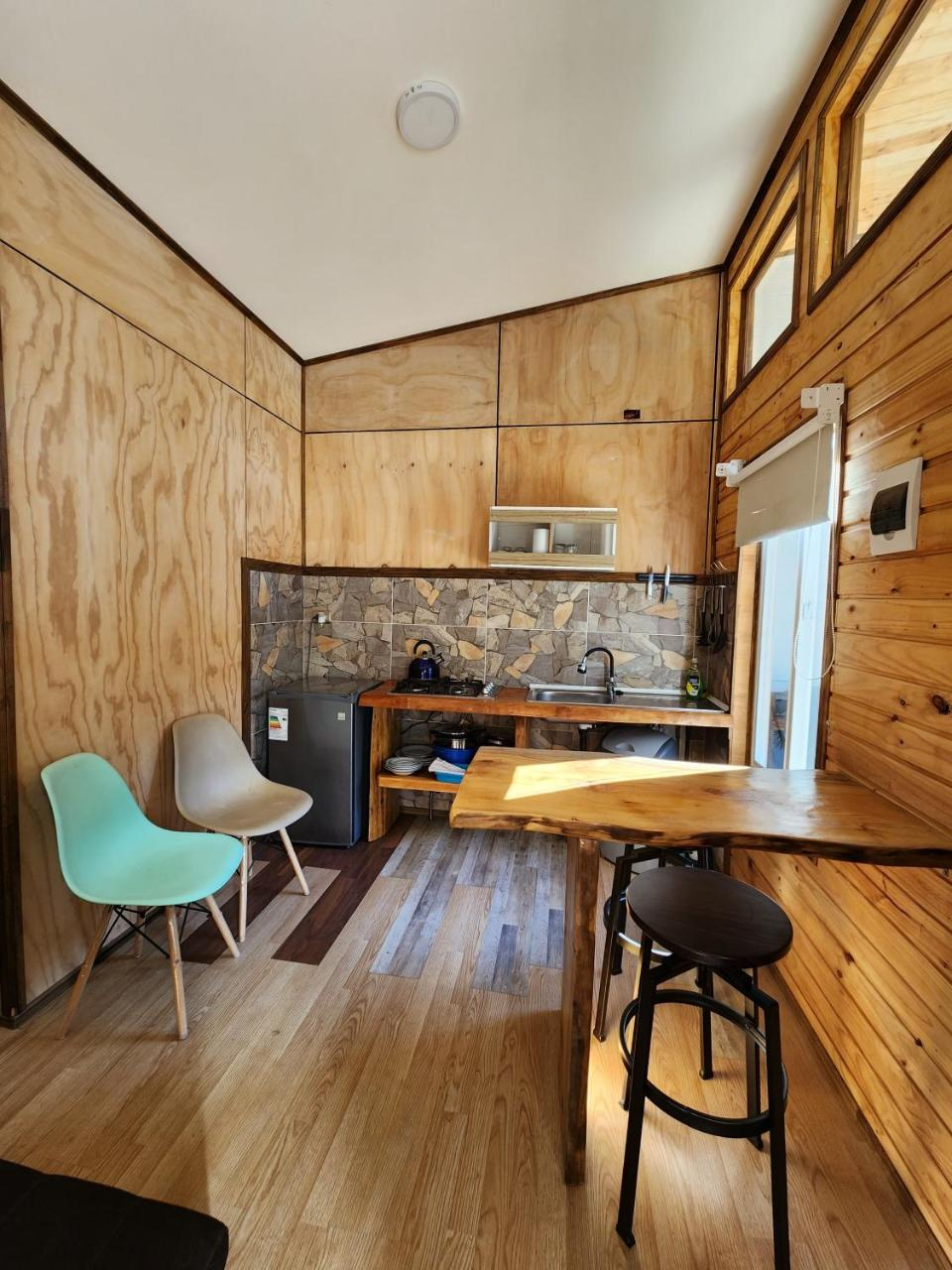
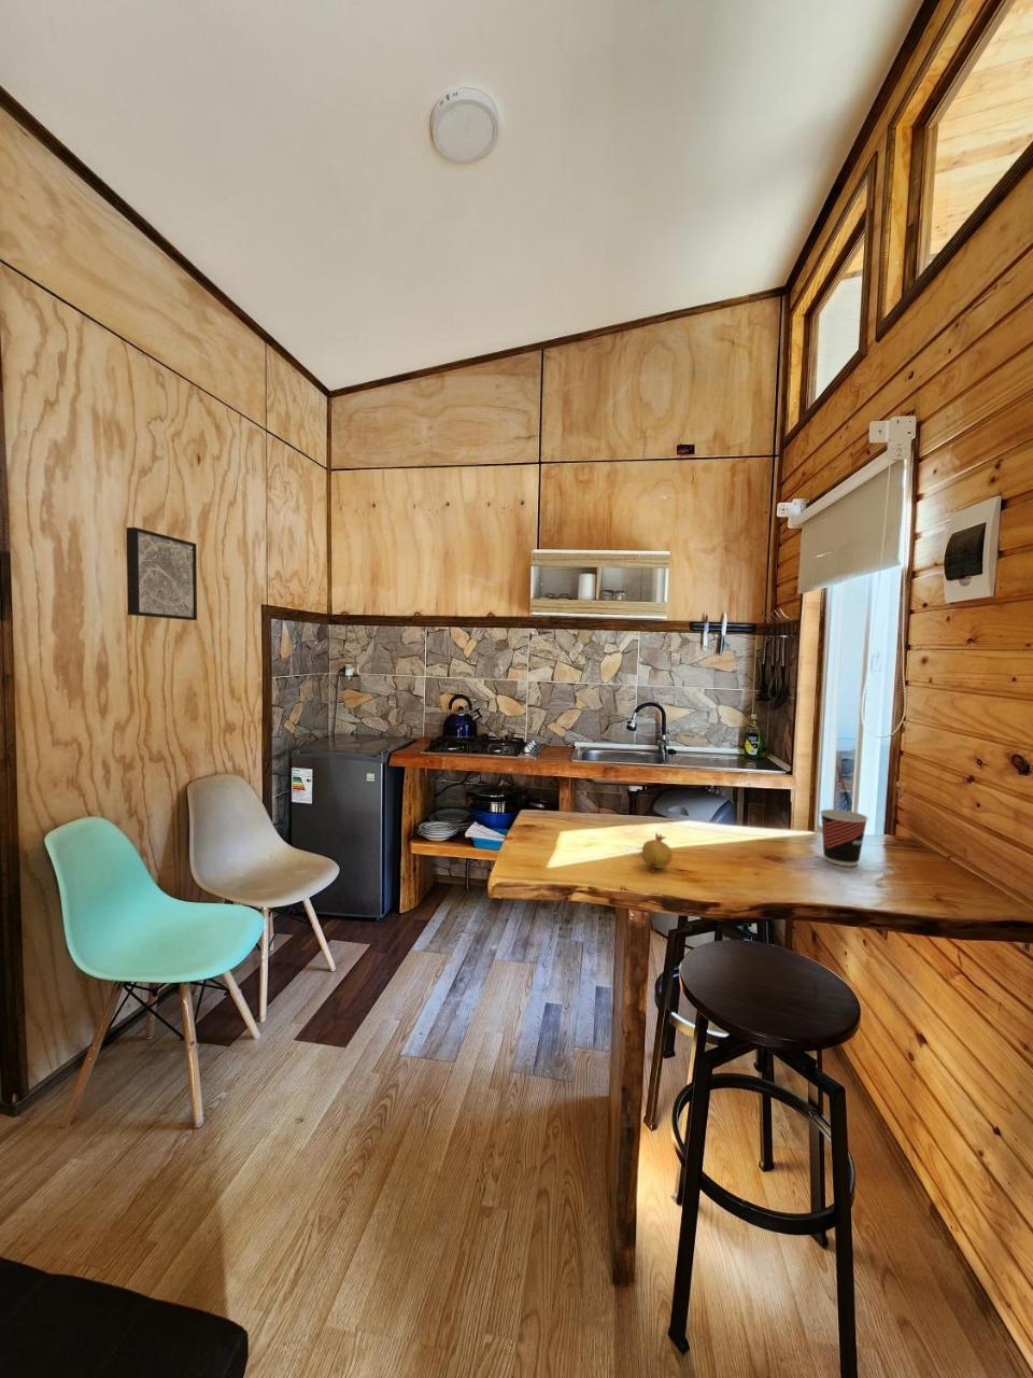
+ wall art (164, 577)
+ fruit (656, 851)
+ cup (841, 838)
